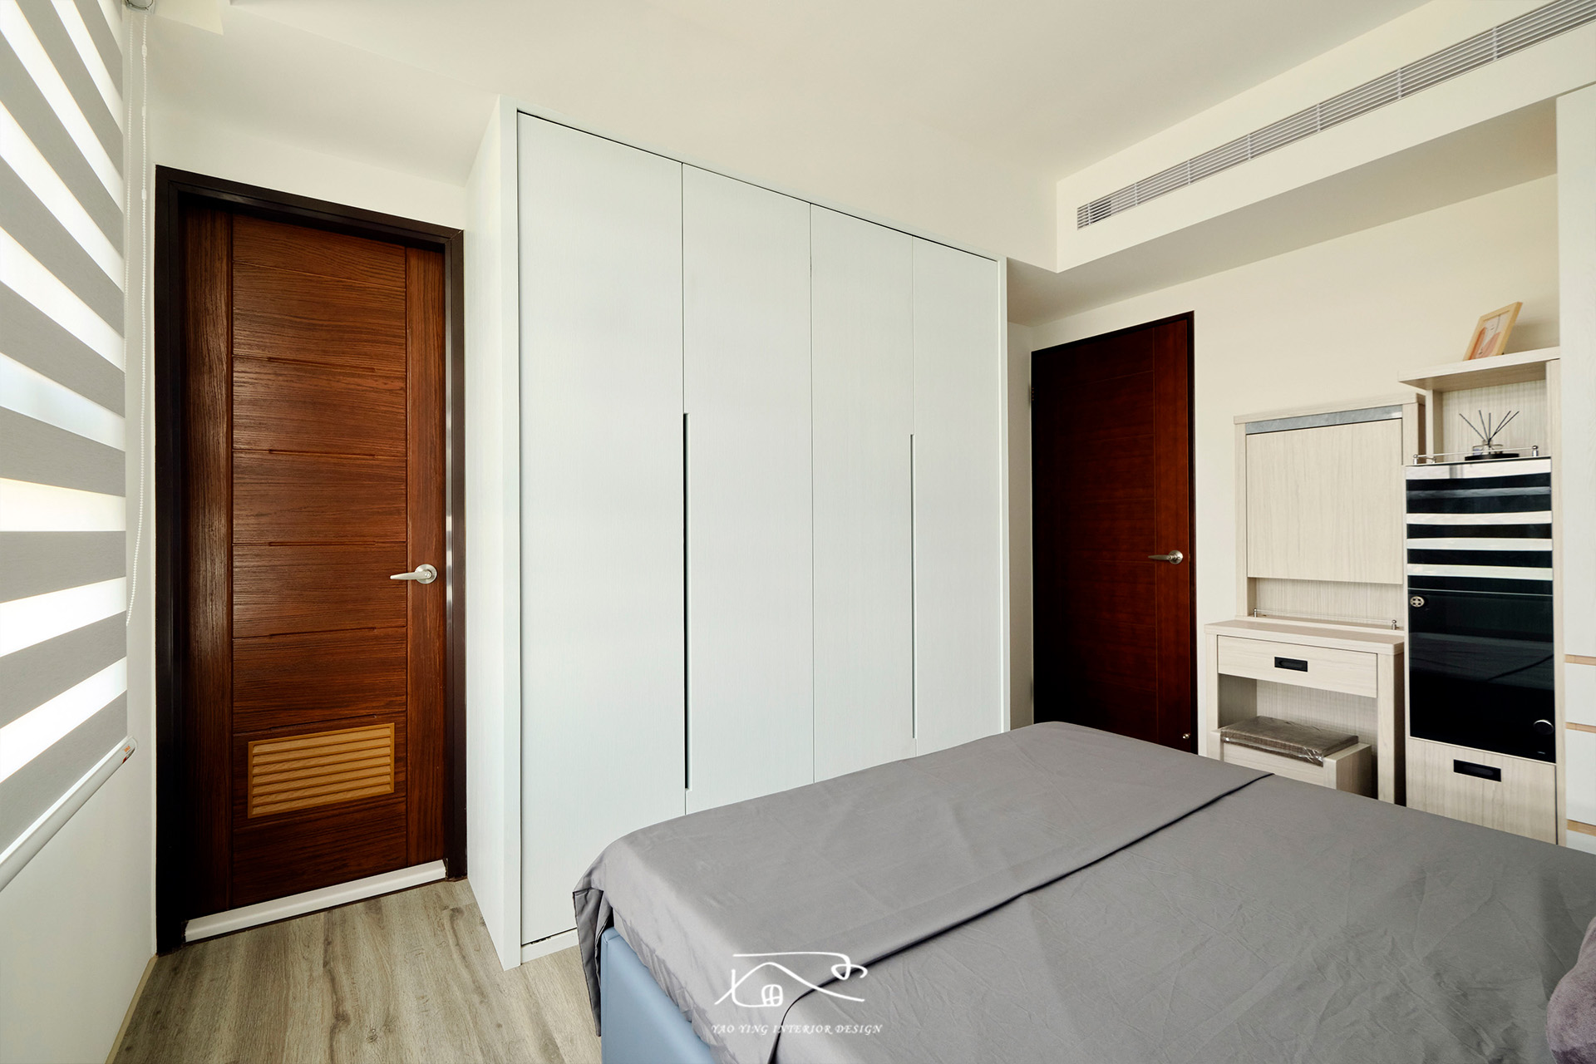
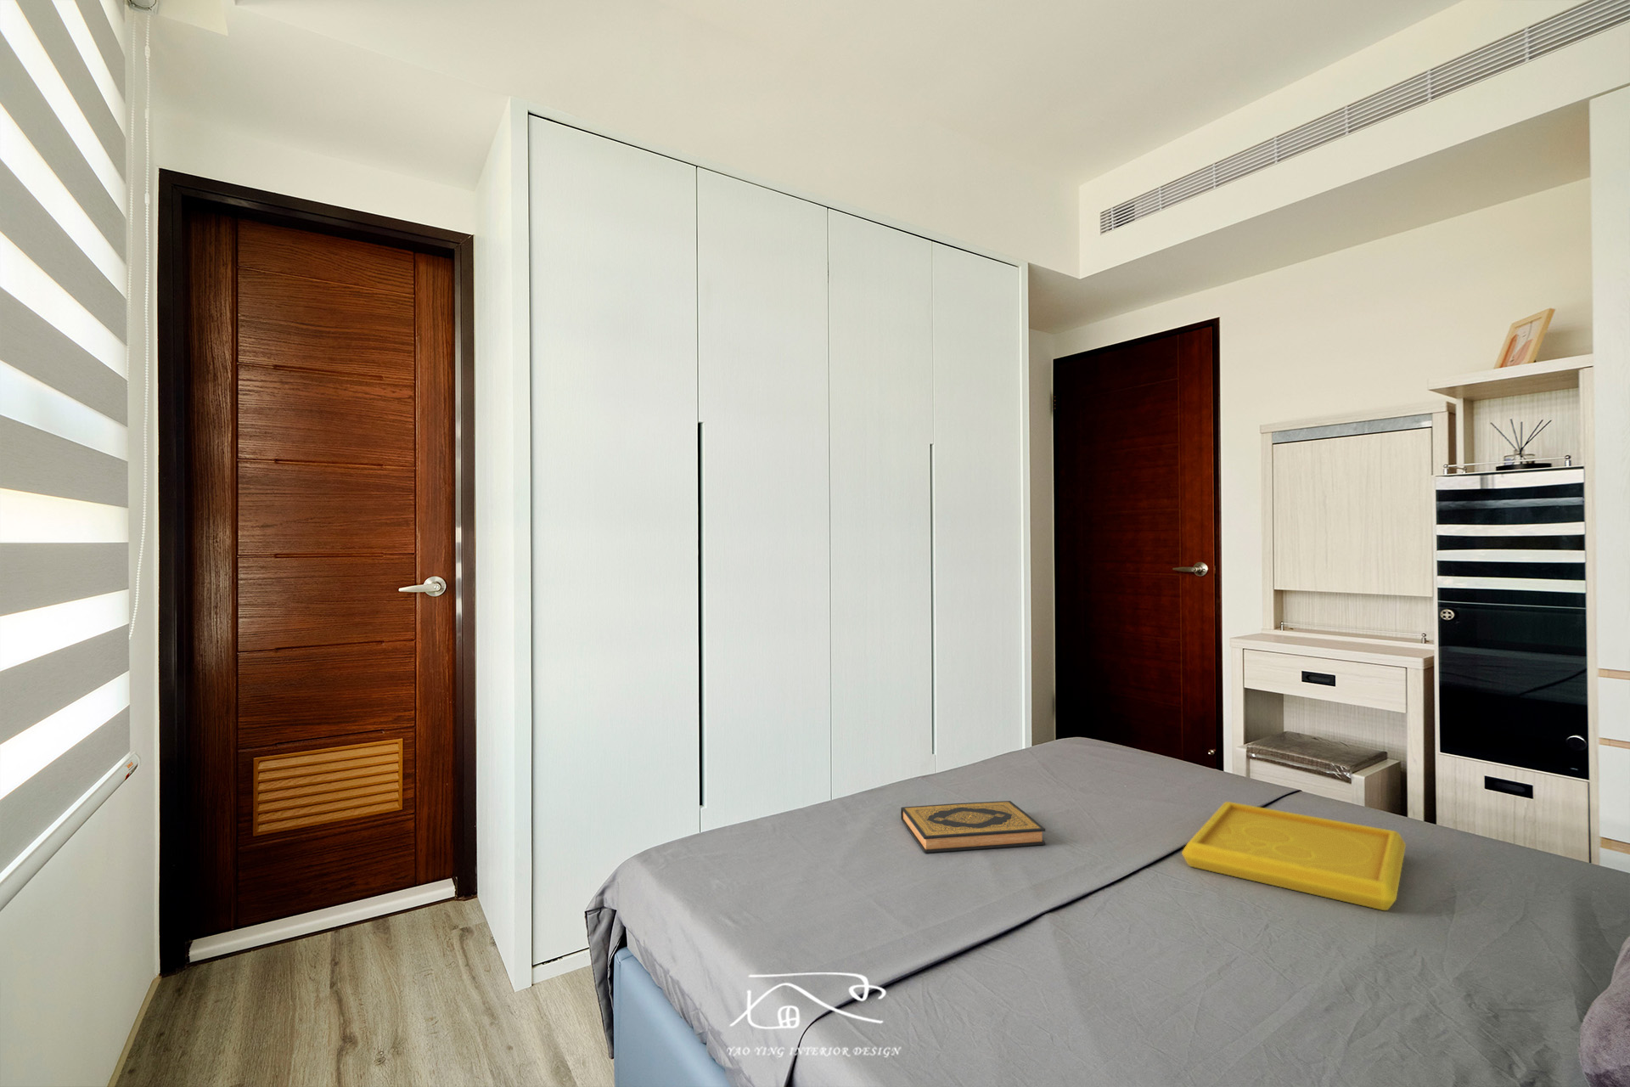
+ serving tray (1295, 848)
+ hardback book (969, 824)
